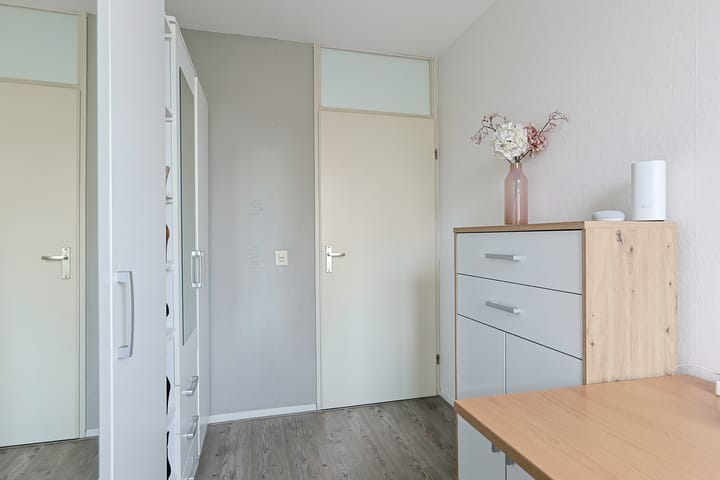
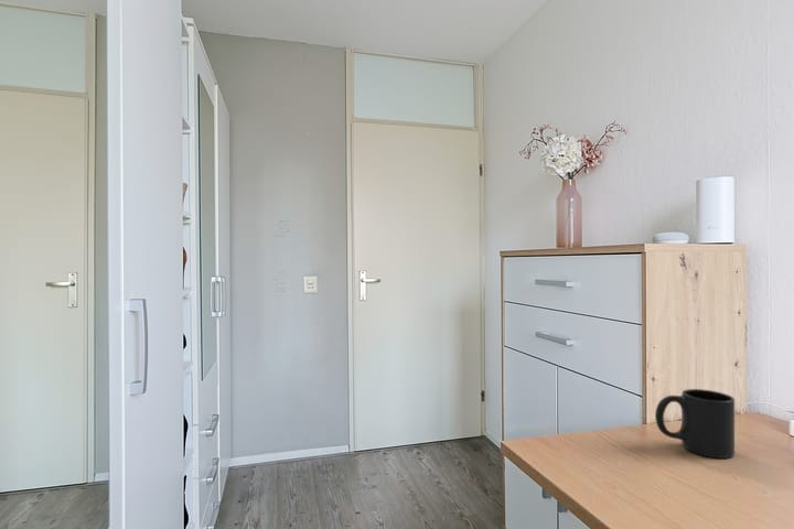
+ mug (697, 421)
